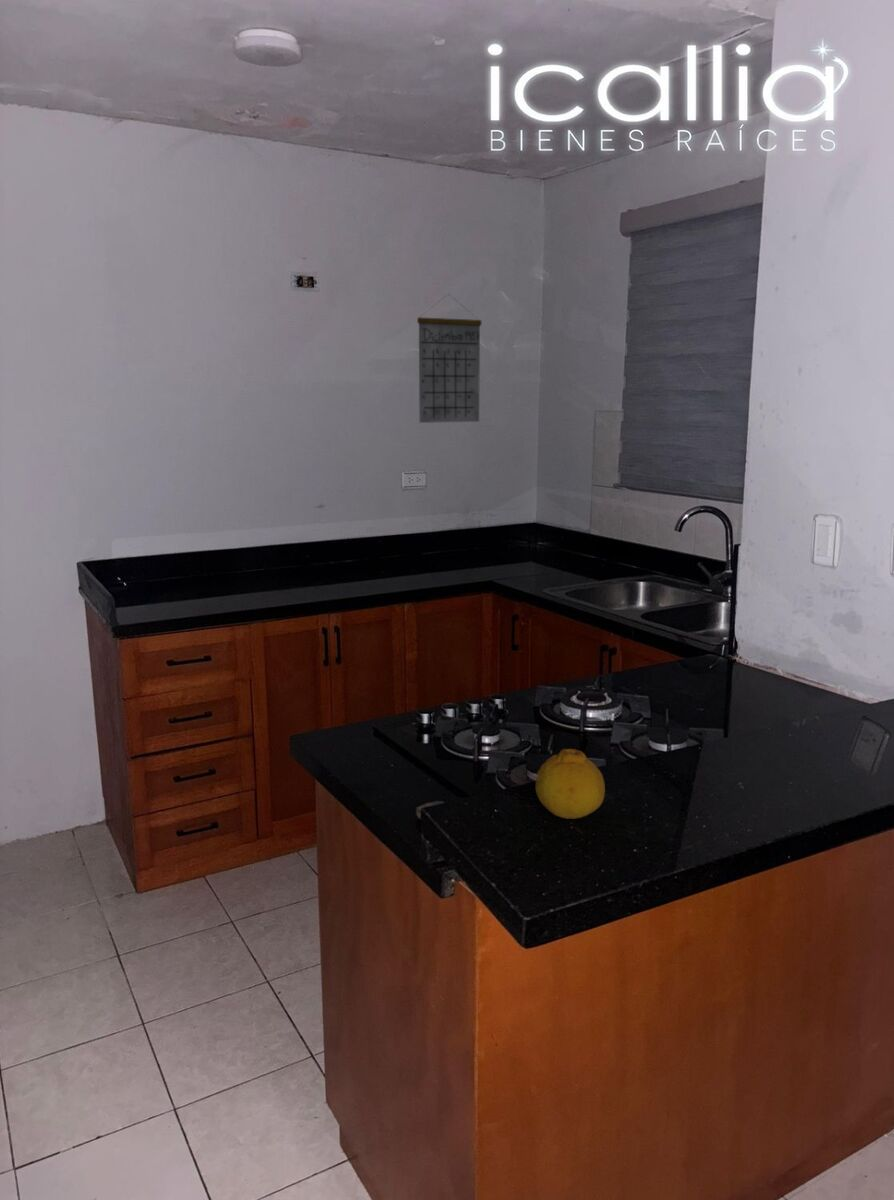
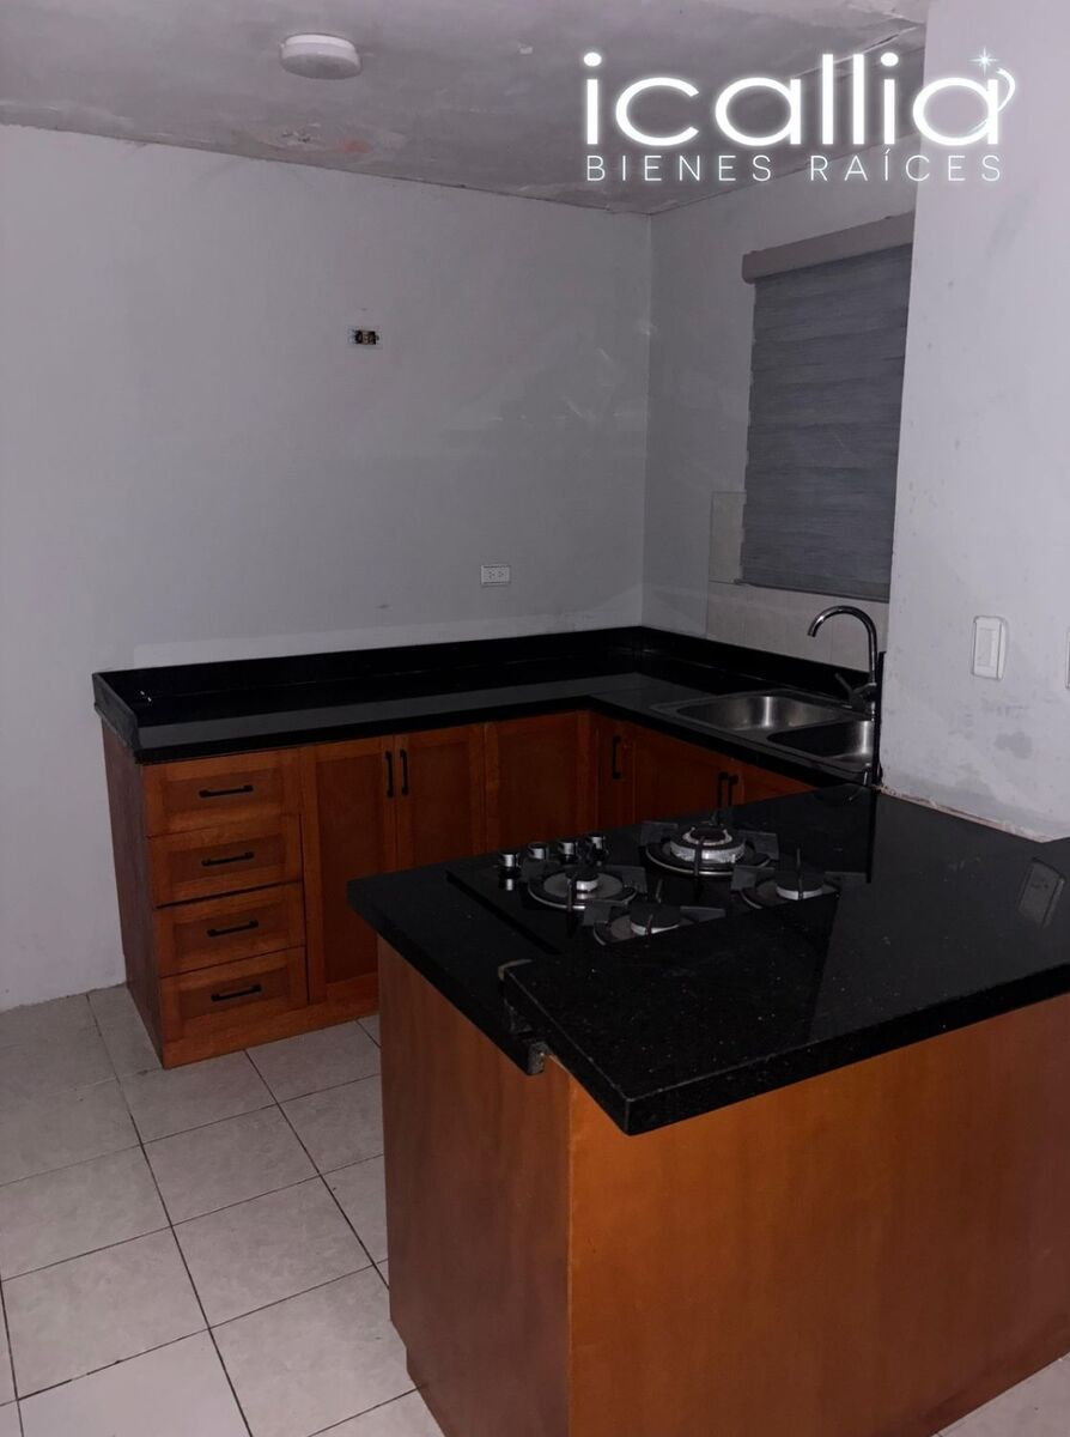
- fruit (570, 782)
- calendar (449, 358)
